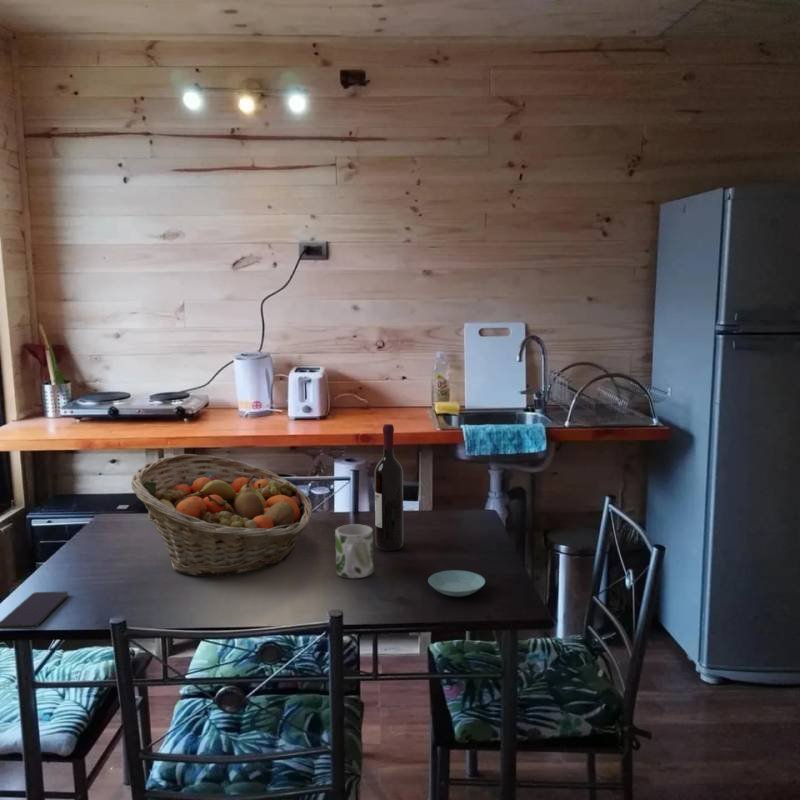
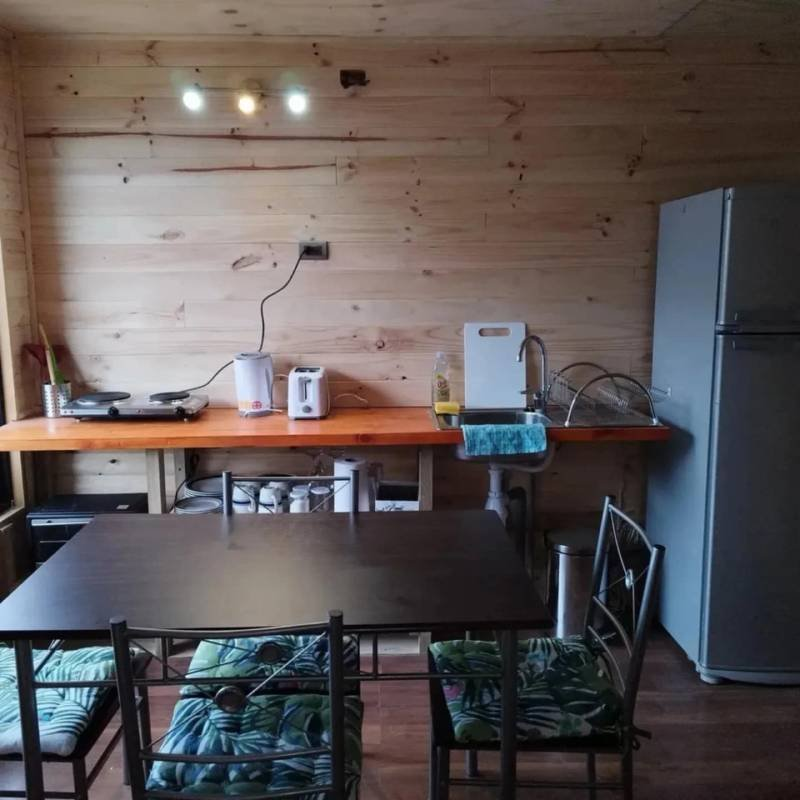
- mug (353, 553)
- wine bottle (388, 486)
- fruit basket (226, 508)
- saucer (456, 585)
- smartphone (34, 609)
